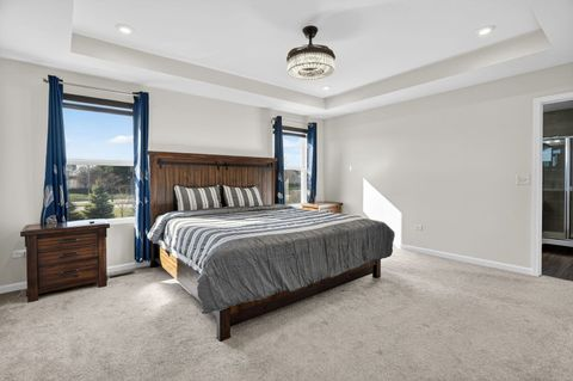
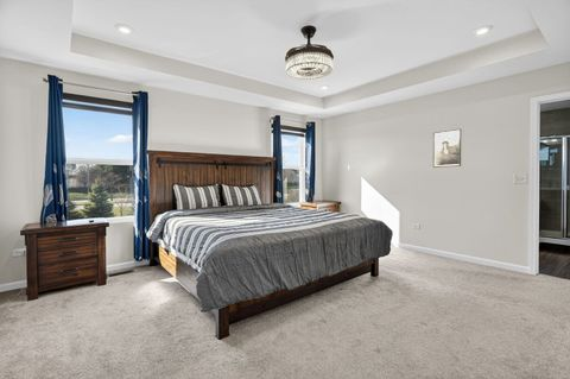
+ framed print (446, 149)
